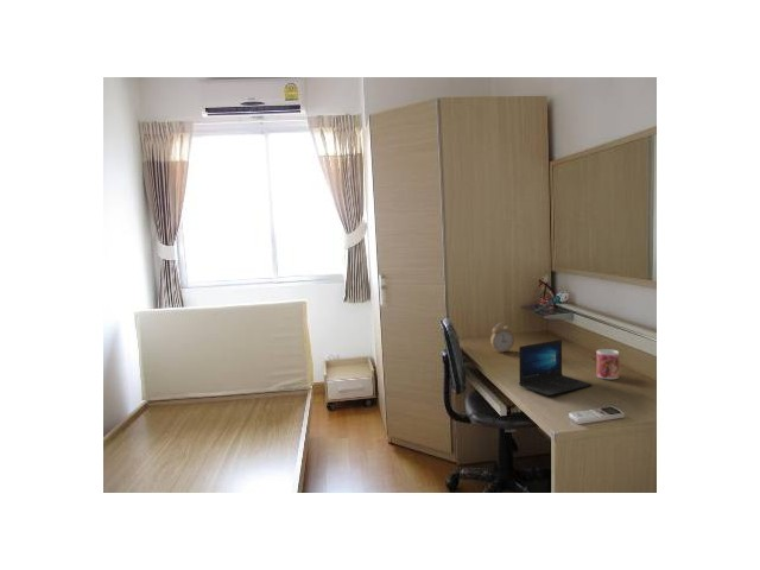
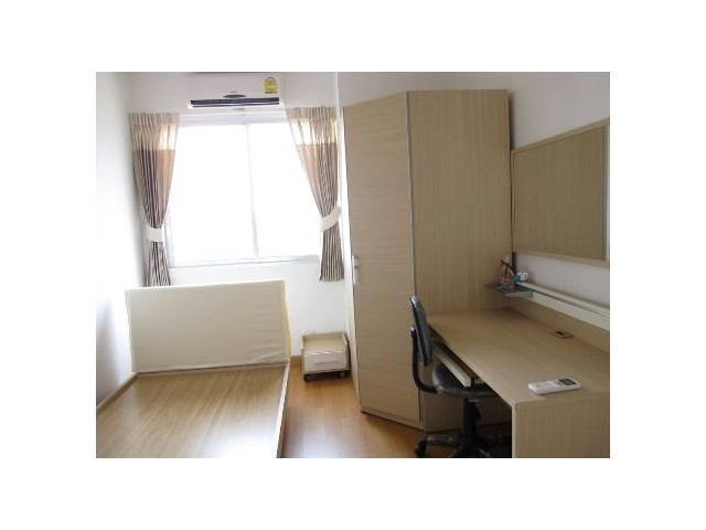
- alarm clock (502, 336)
- laptop (555, 366)
- mug (606, 362)
